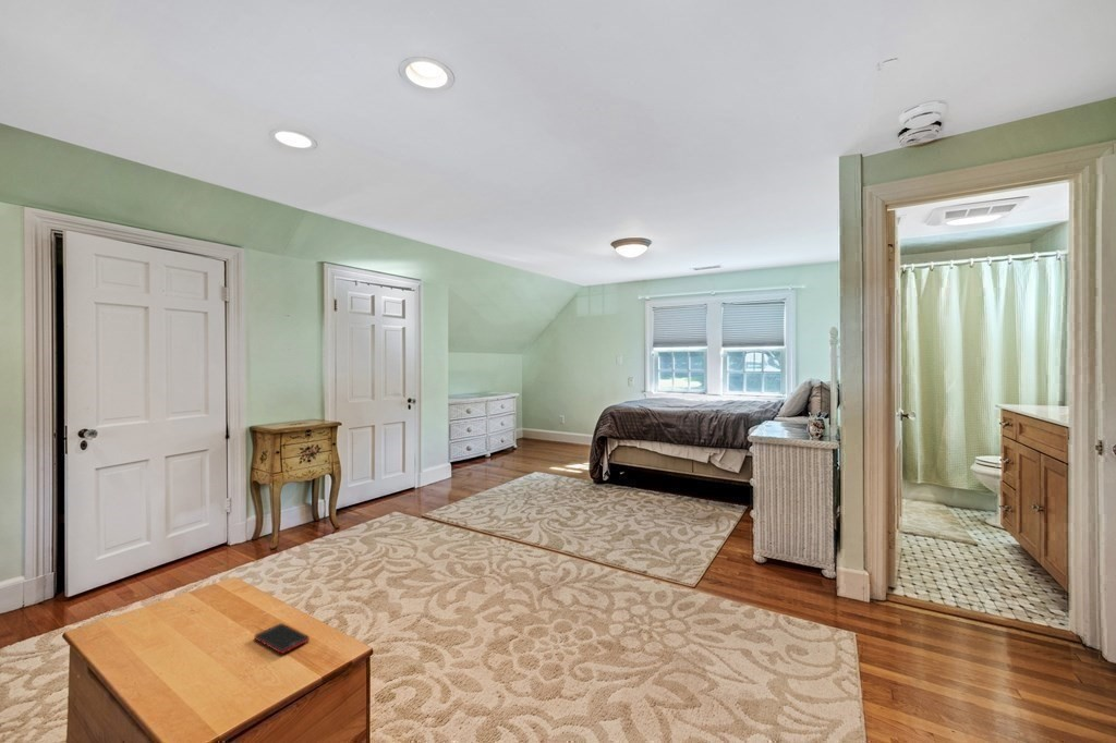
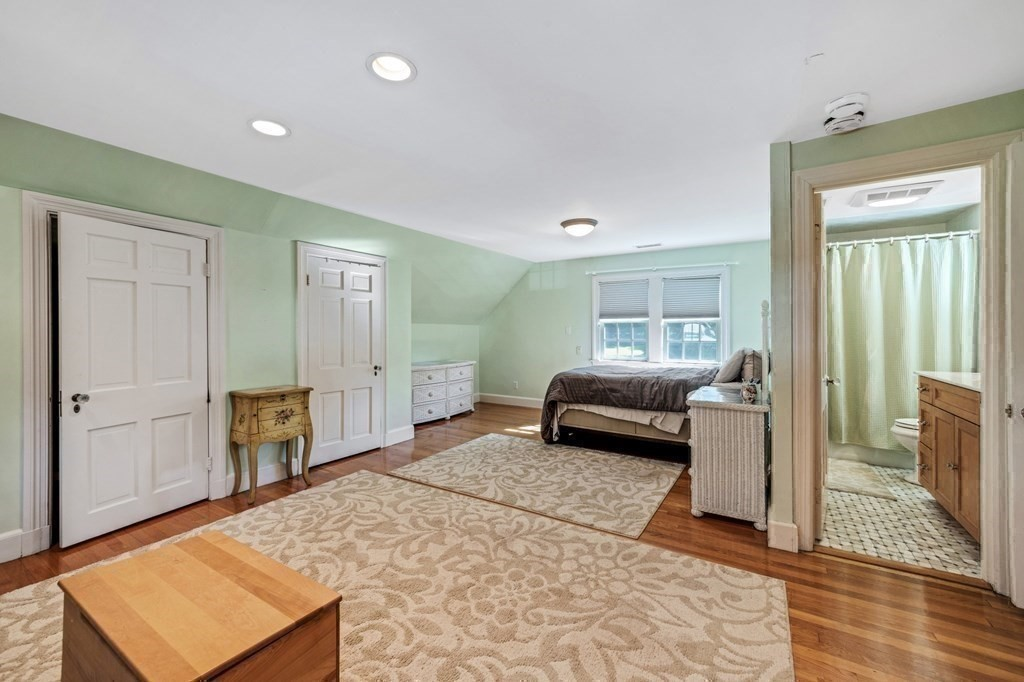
- cell phone (281, 637)
